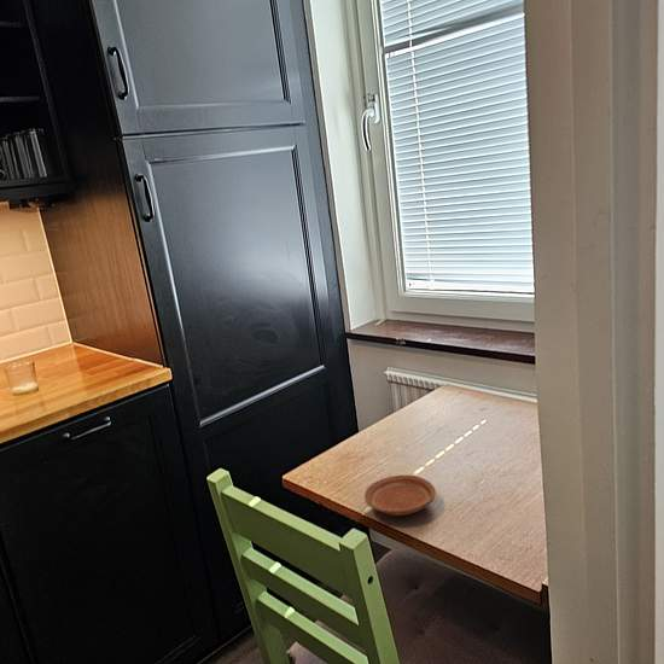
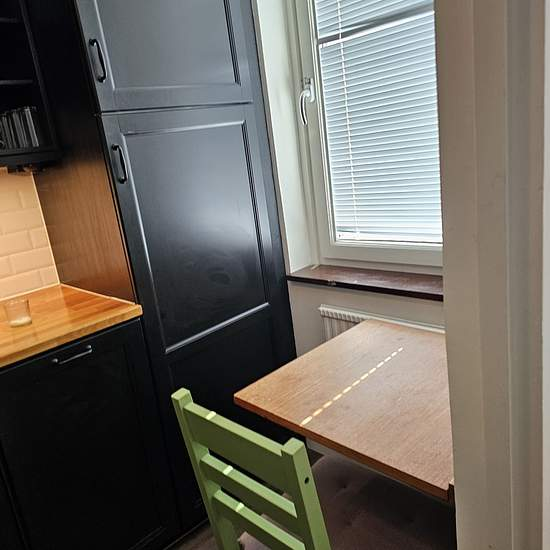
- plate (400, 499)
